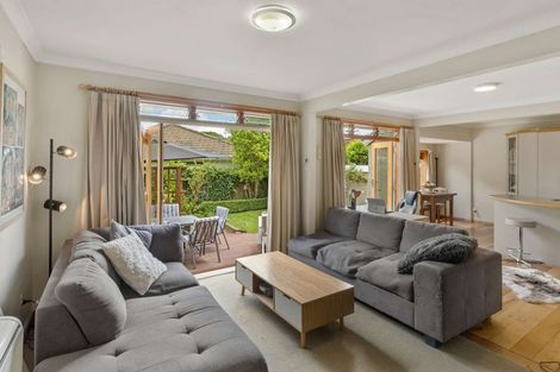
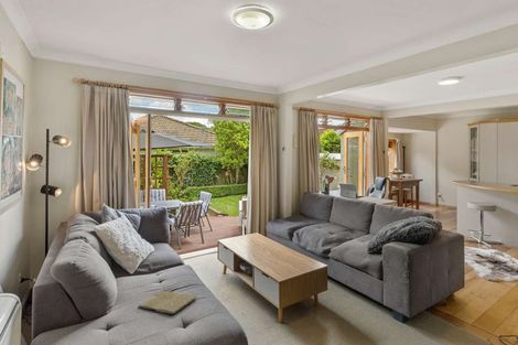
+ book (168, 301)
